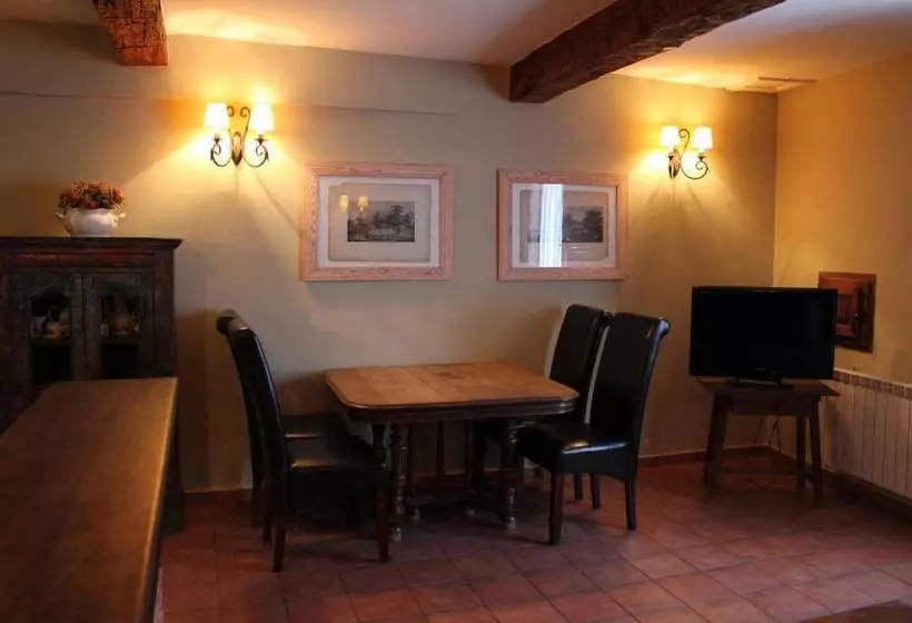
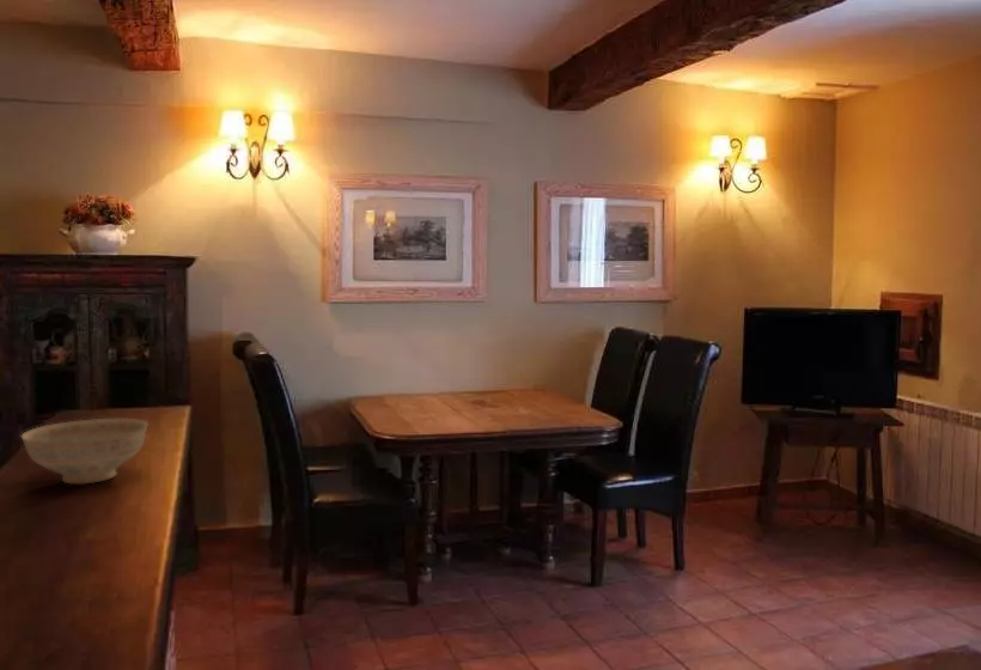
+ decorative bowl (86, 452)
